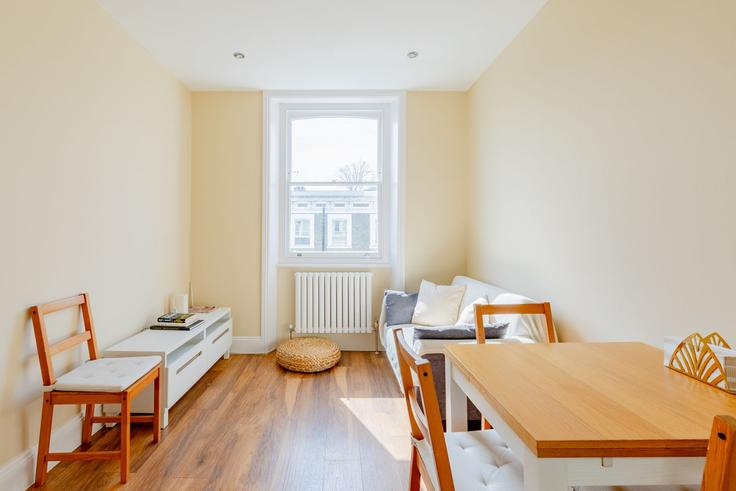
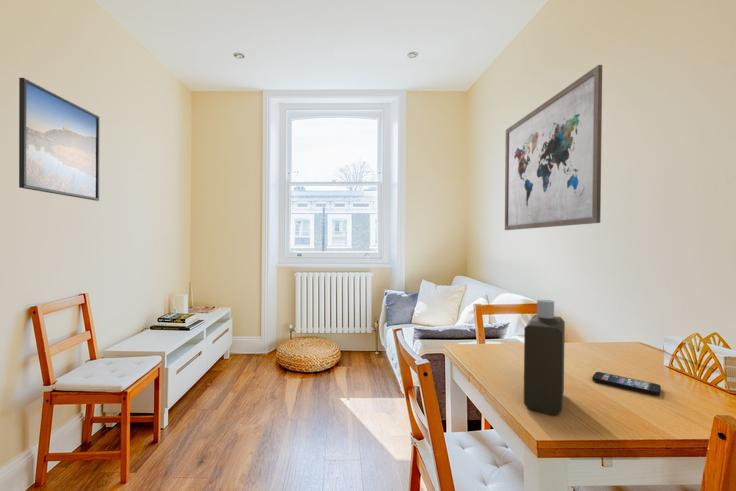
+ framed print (64, 147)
+ wall art (542, 166)
+ smartphone (625, 382)
+ bottle (545, 350)
